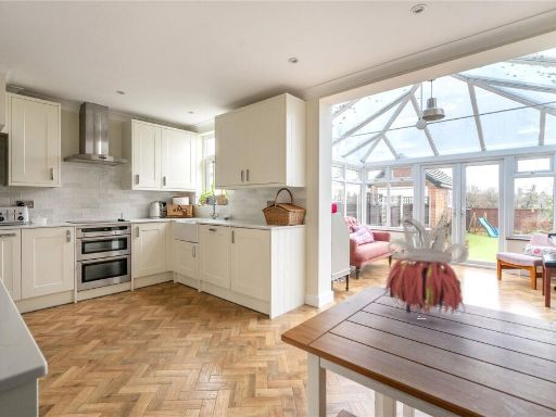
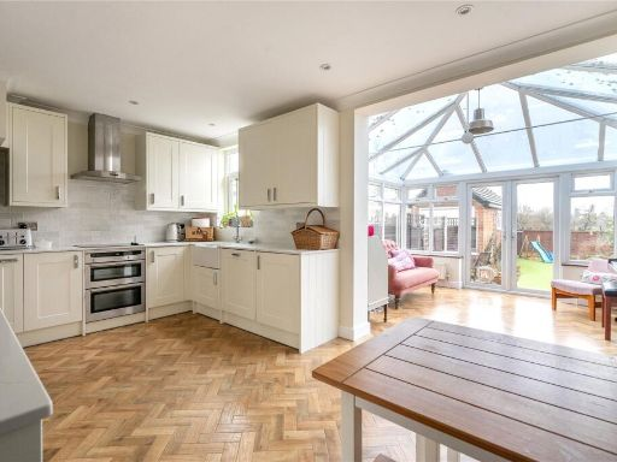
- dried flowers (422, 266)
